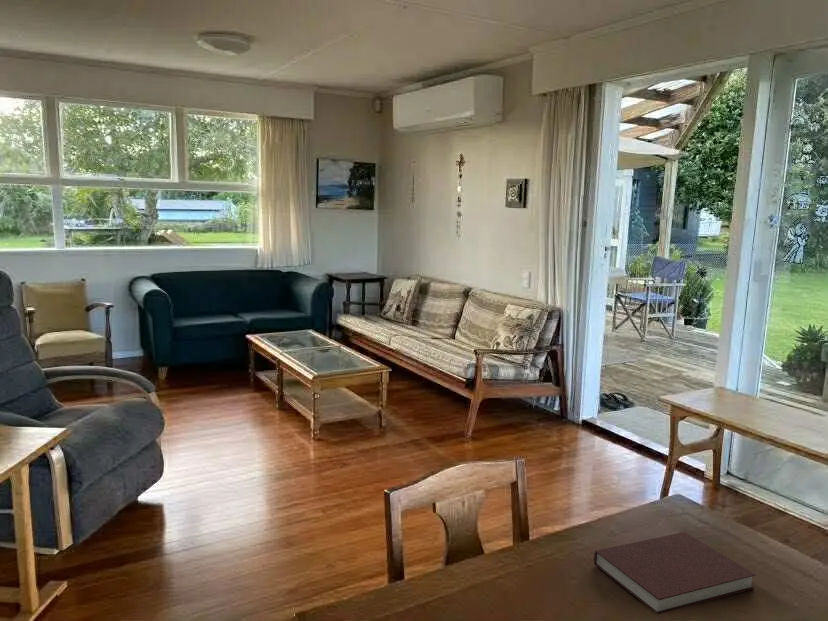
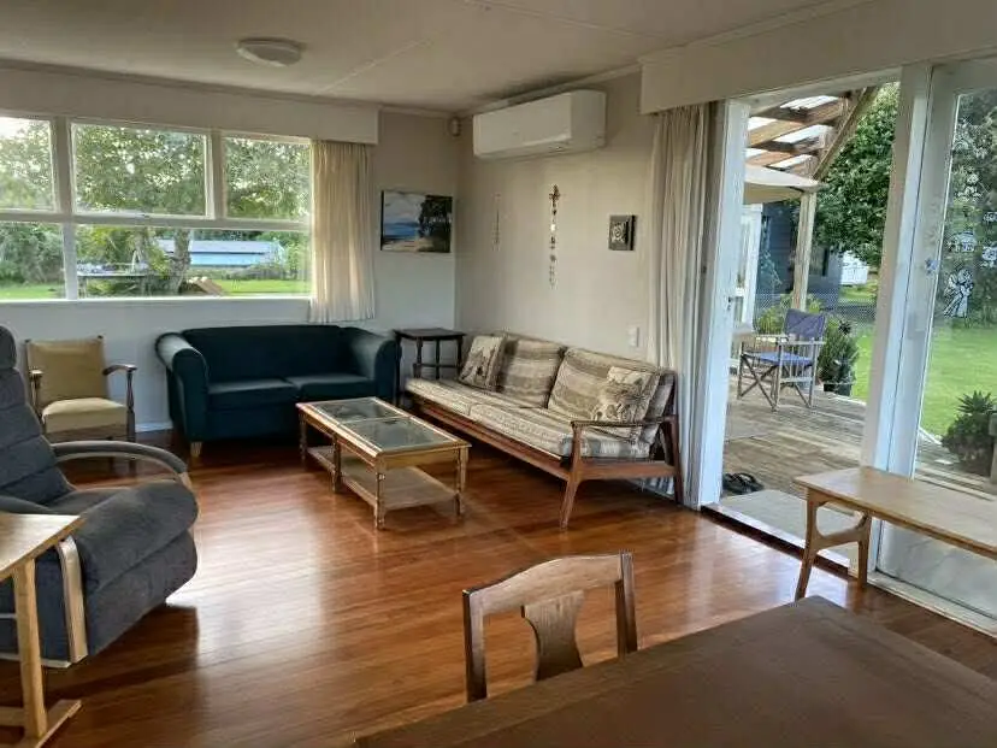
- notebook (672, 569)
